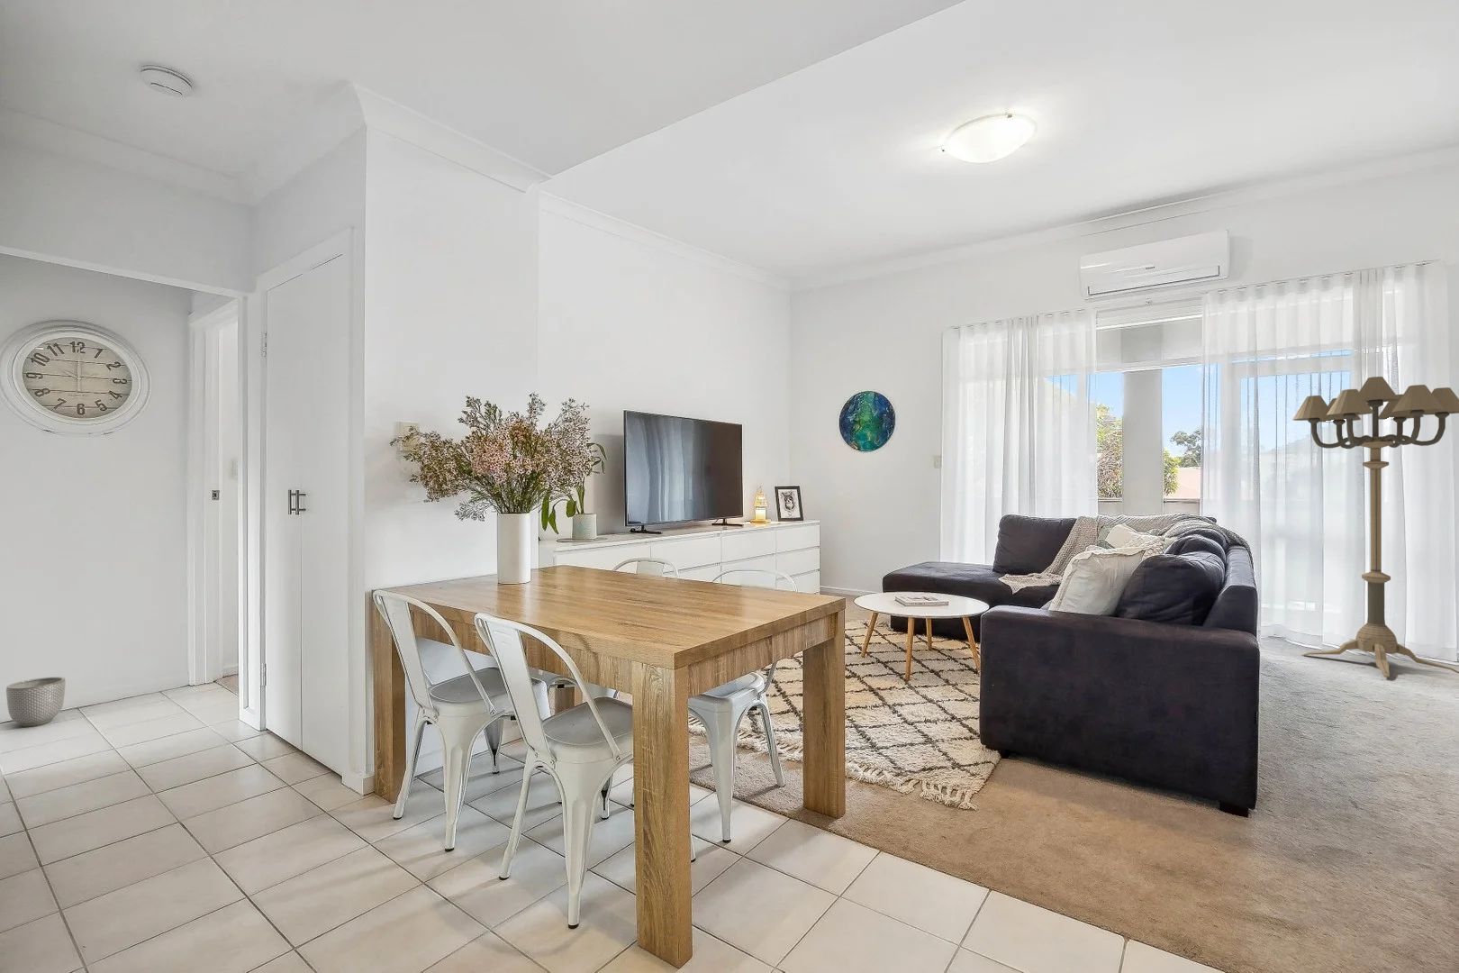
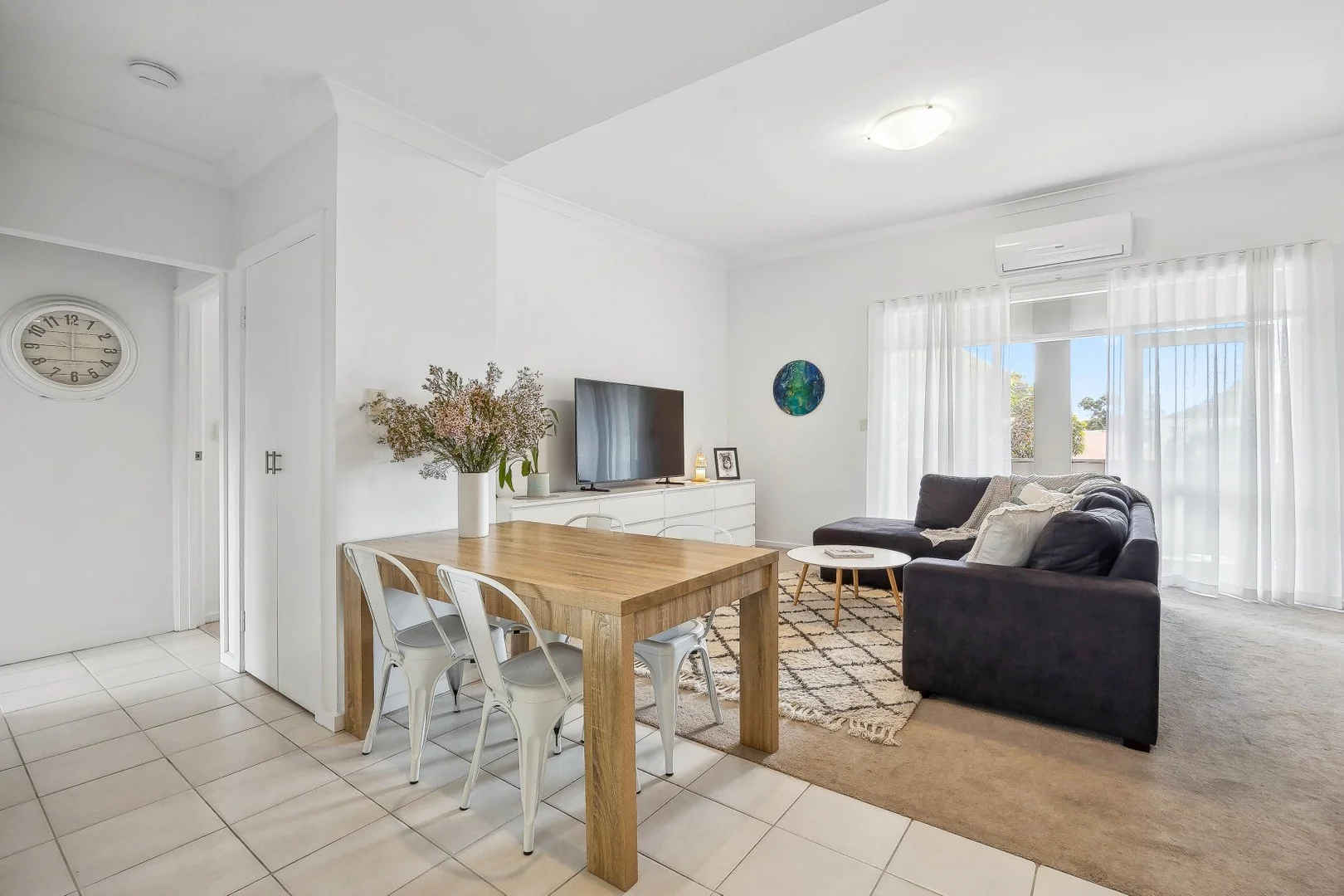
- planter (36, 703)
- floor lamp (1375, 520)
